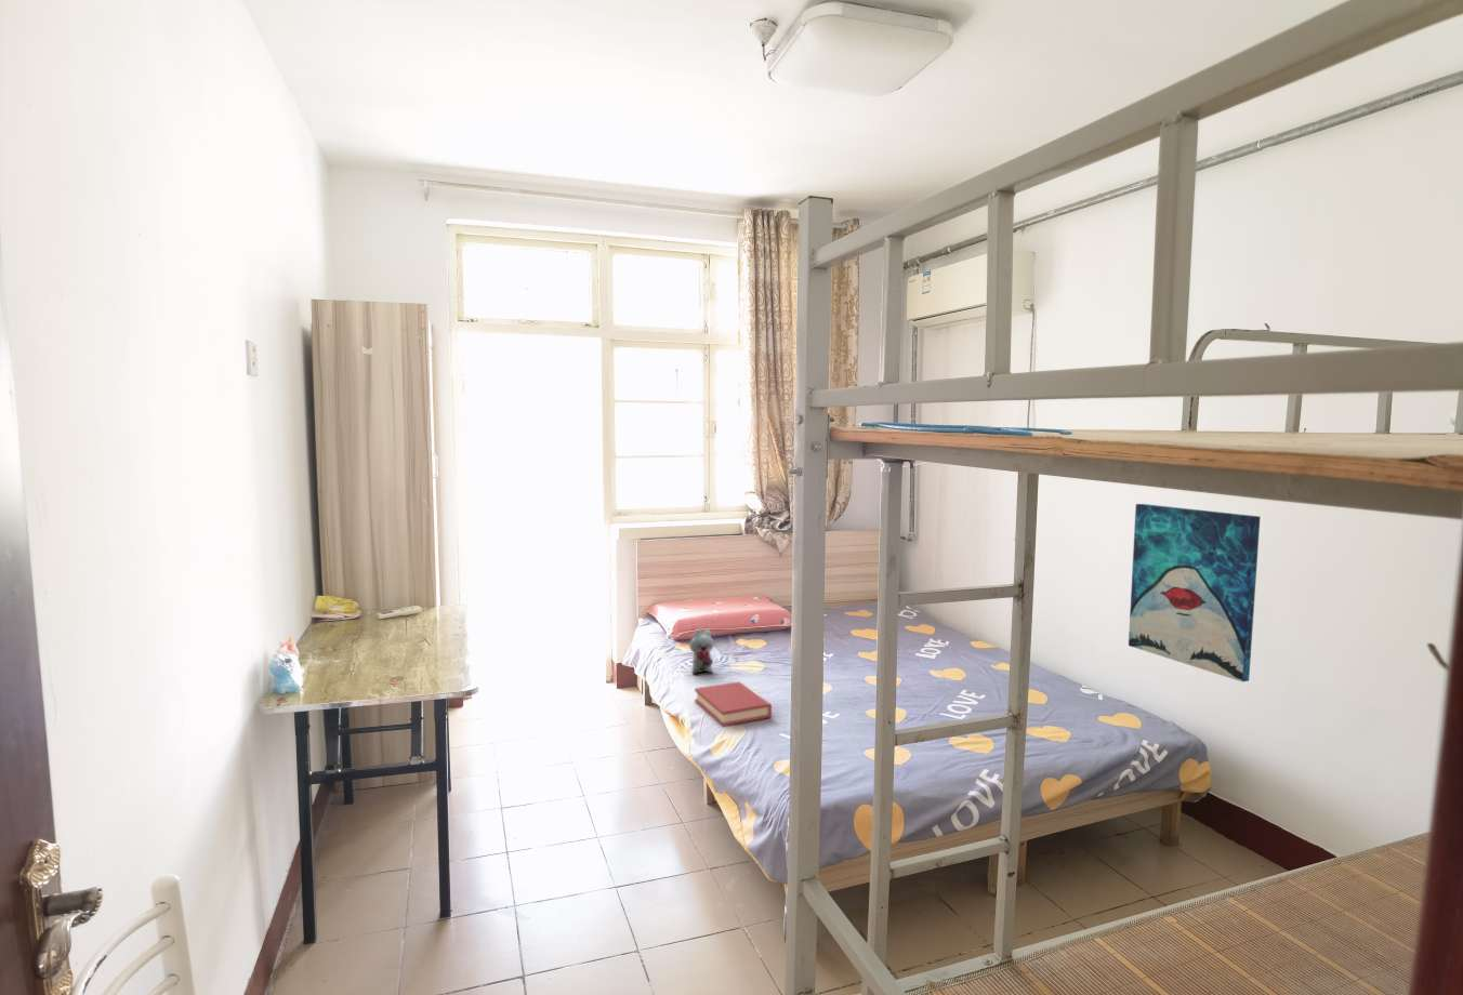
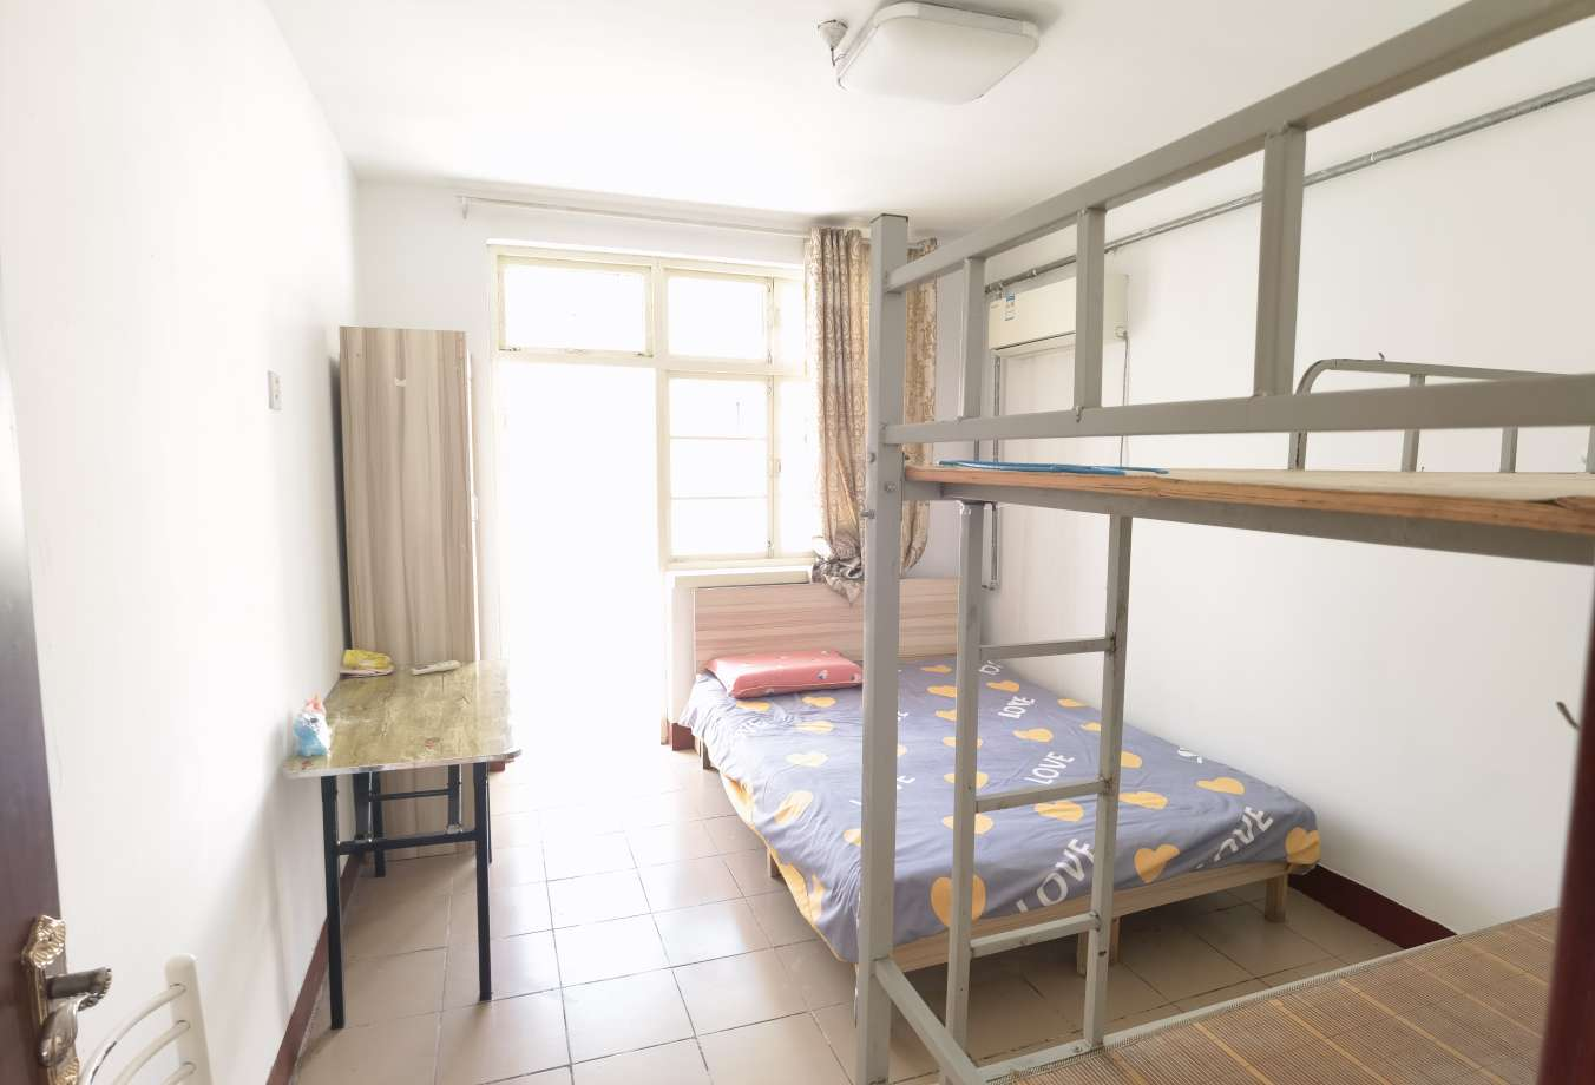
- hardback book (731, 702)
- wall art (1189, 586)
- plush toy (701, 649)
